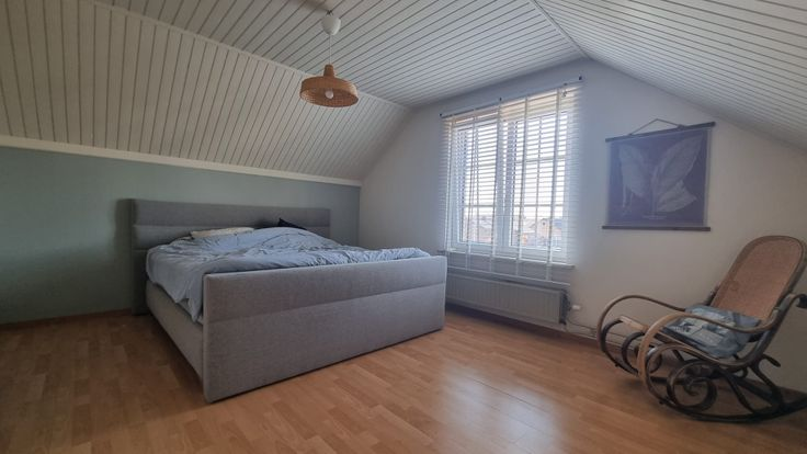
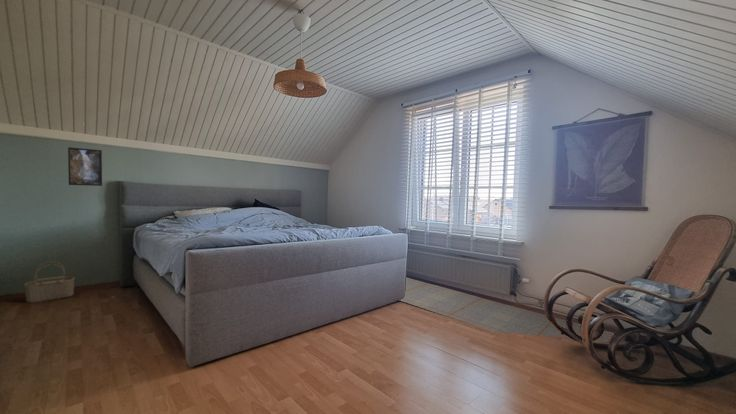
+ wicker basket (50, 280)
+ rug (466, 306)
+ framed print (85, 167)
